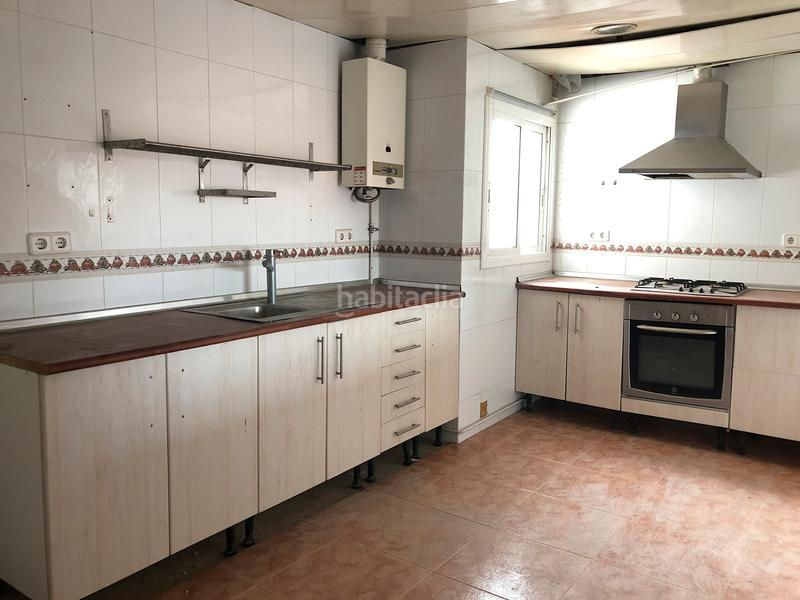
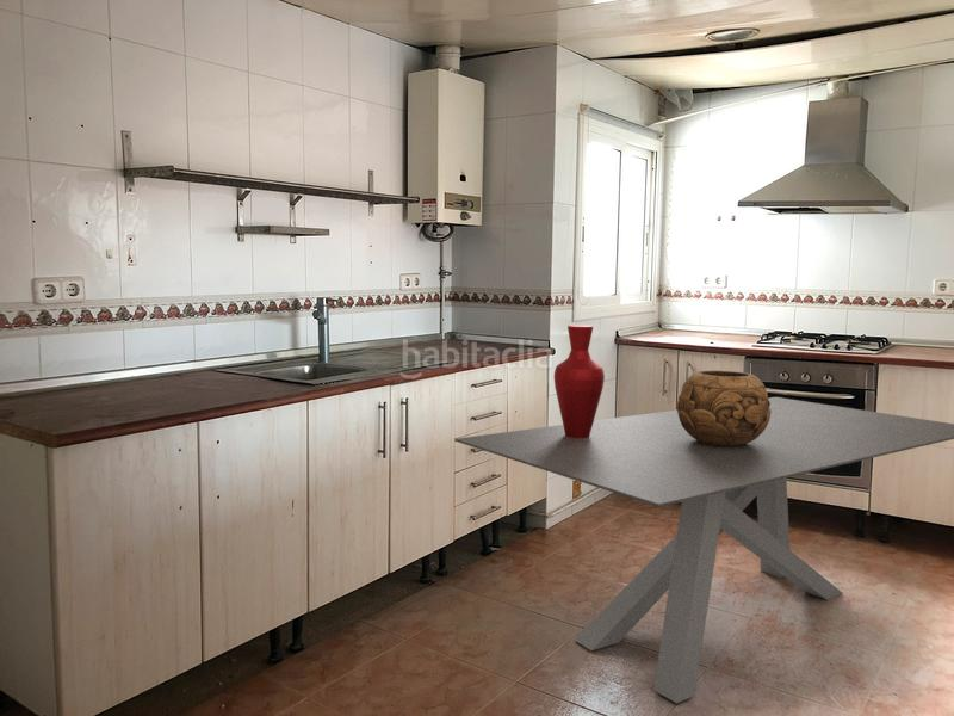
+ decorative bowl (723, 407)
+ vase (578, 379)
+ dining table (731, 527)
